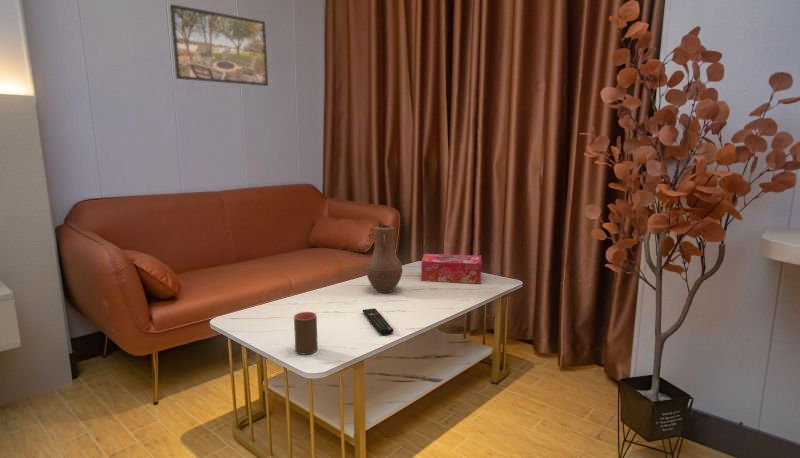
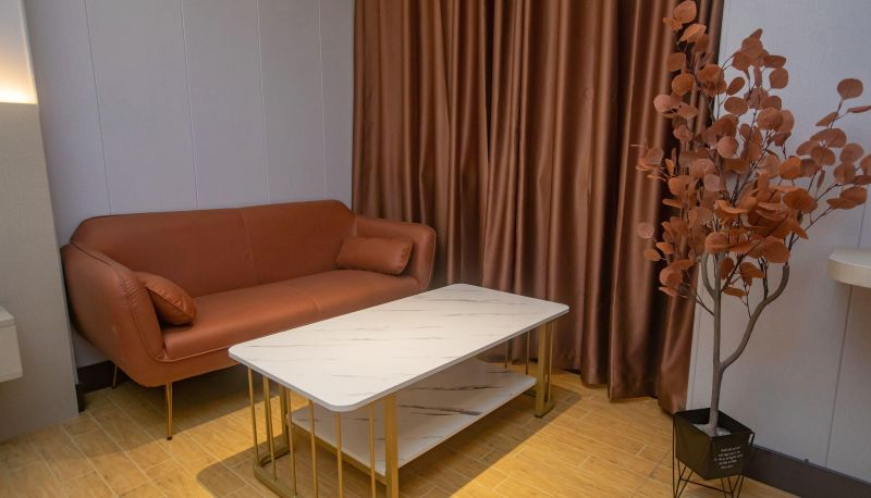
- tissue box (451, 268)
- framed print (223, 48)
- vase (384, 258)
- remote control (377, 321)
- cup (305, 332)
